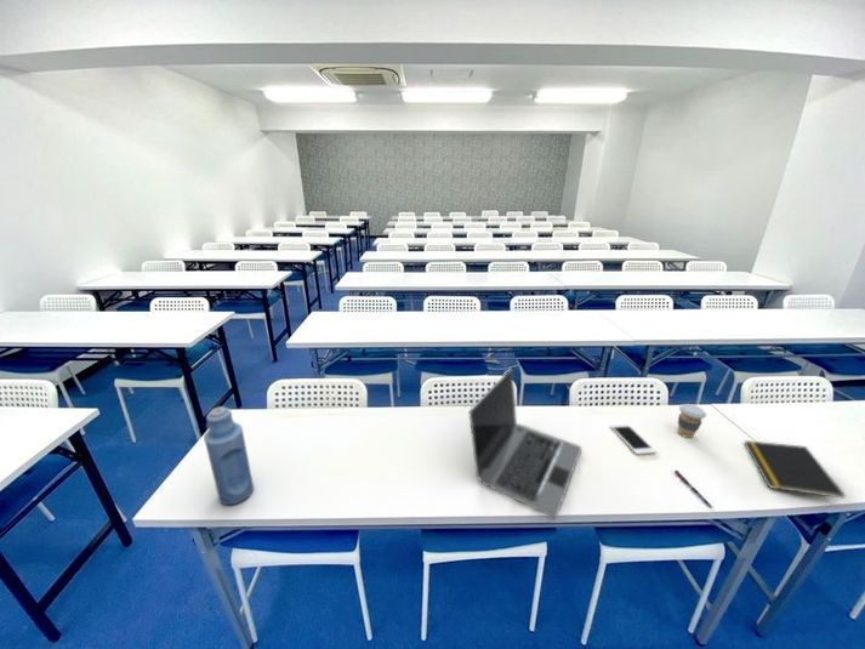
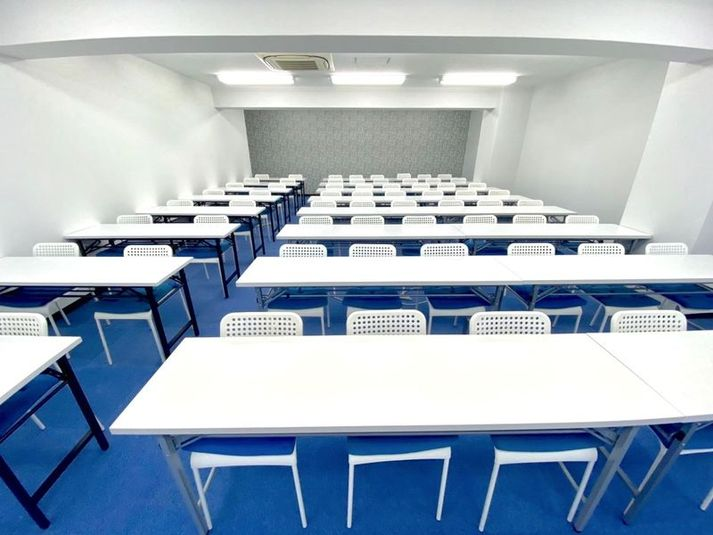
- coffee cup (689, 421)
- laptop (530, 432)
- cell phone (631, 438)
- bottle (227, 454)
- notepad (787, 466)
- pen (693, 488)
